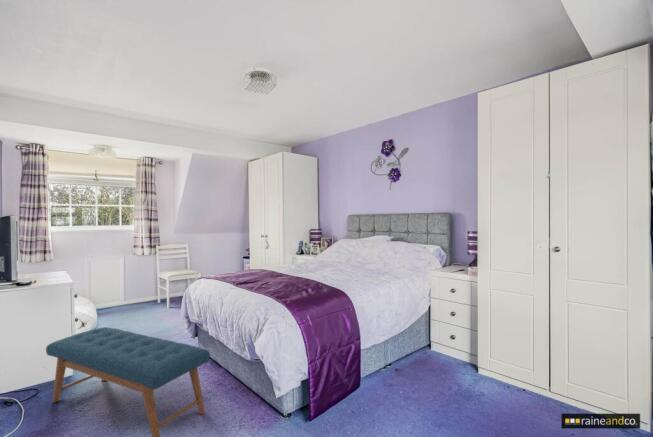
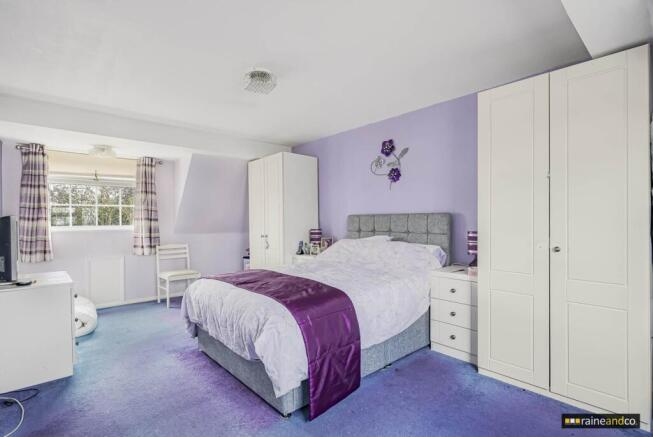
- bench (126, 374)
